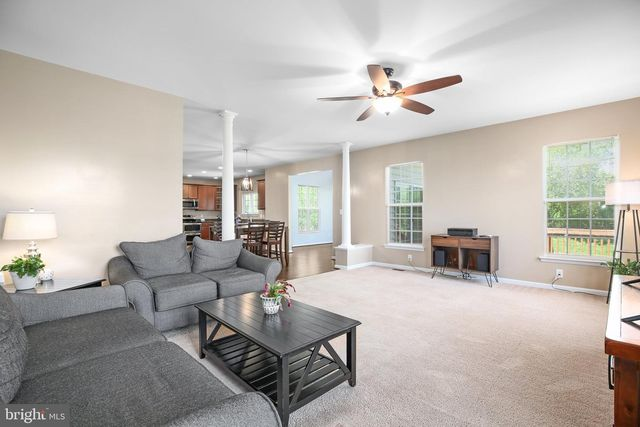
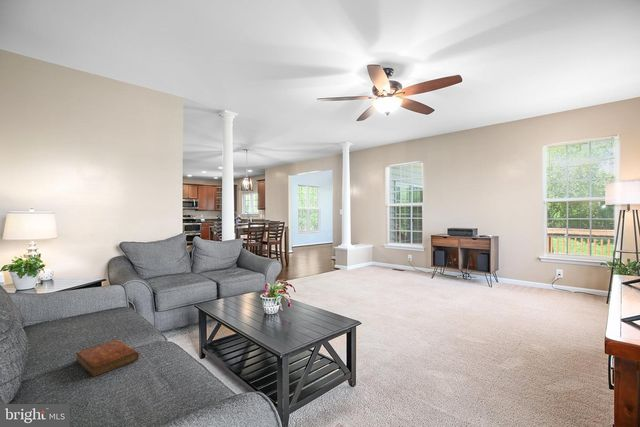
+ bible (107, 355)
